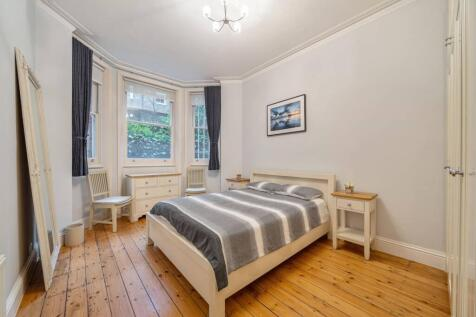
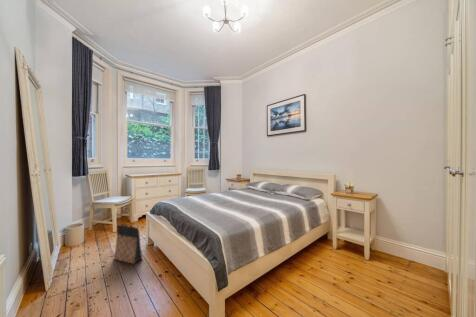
+ bag (127, 241)
